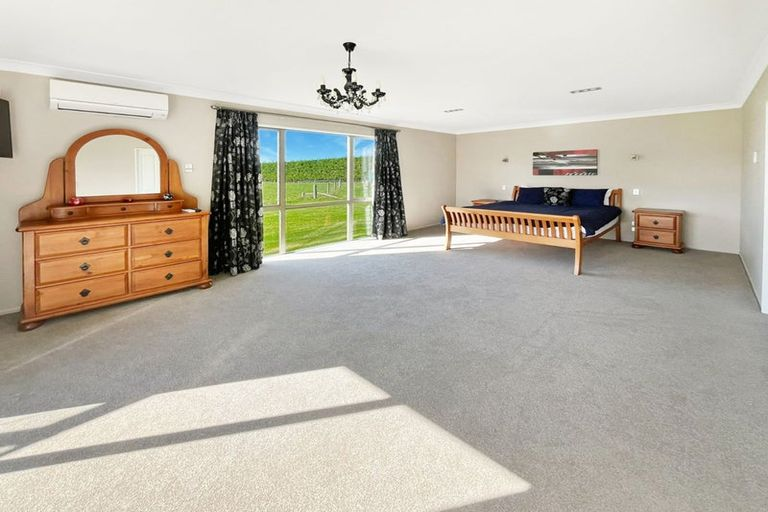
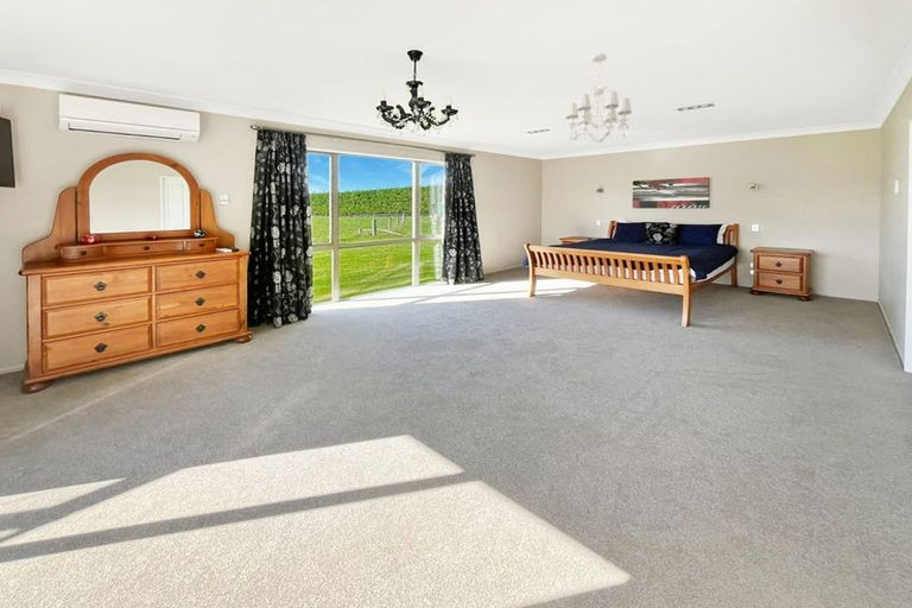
+ chandelier (597, 97)
